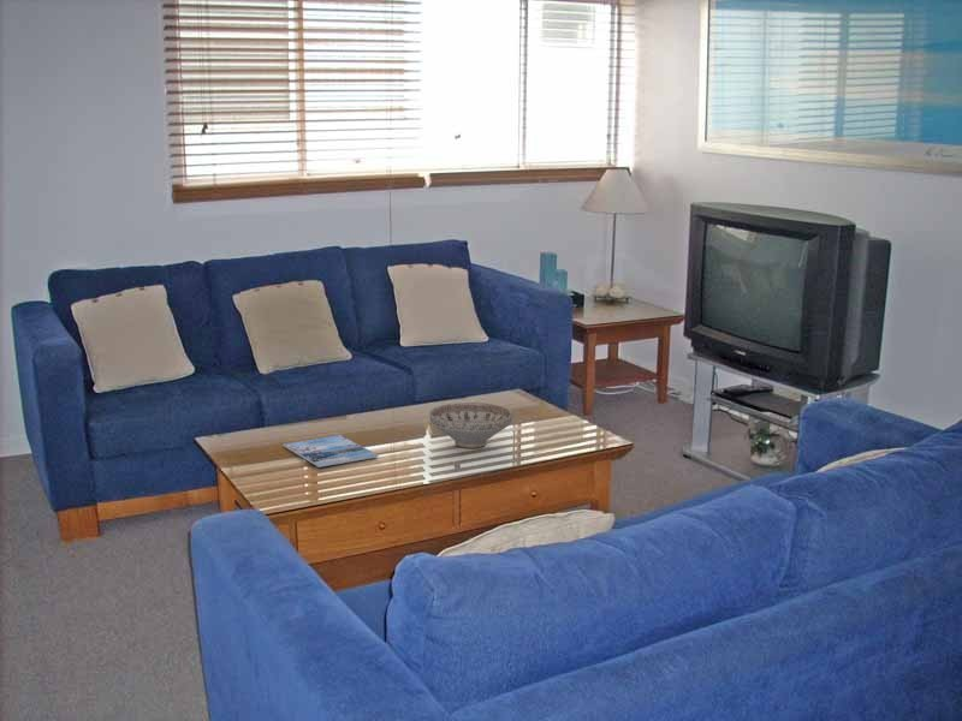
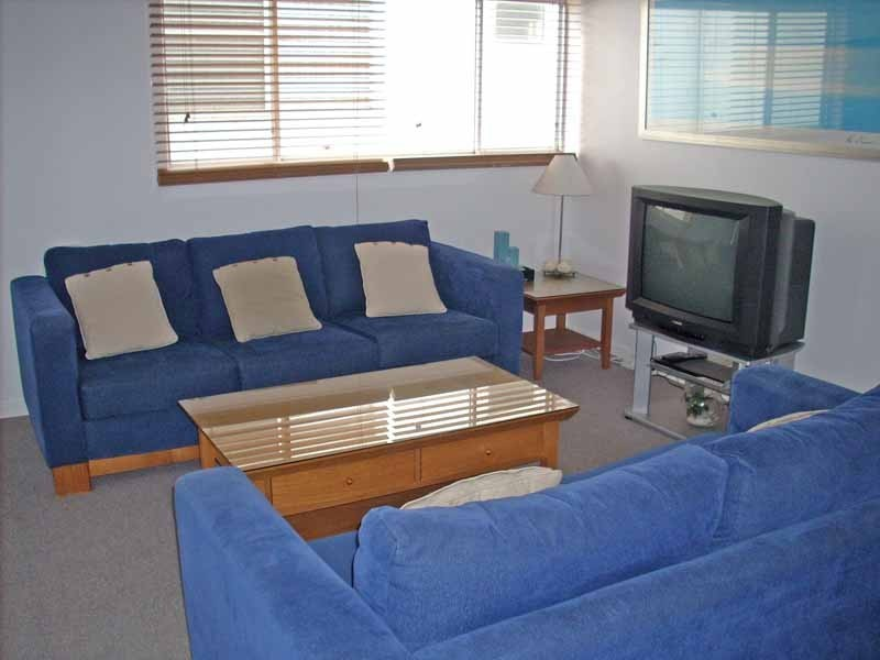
- decorative bowl (470, 428)
- magazine (329, 449)
